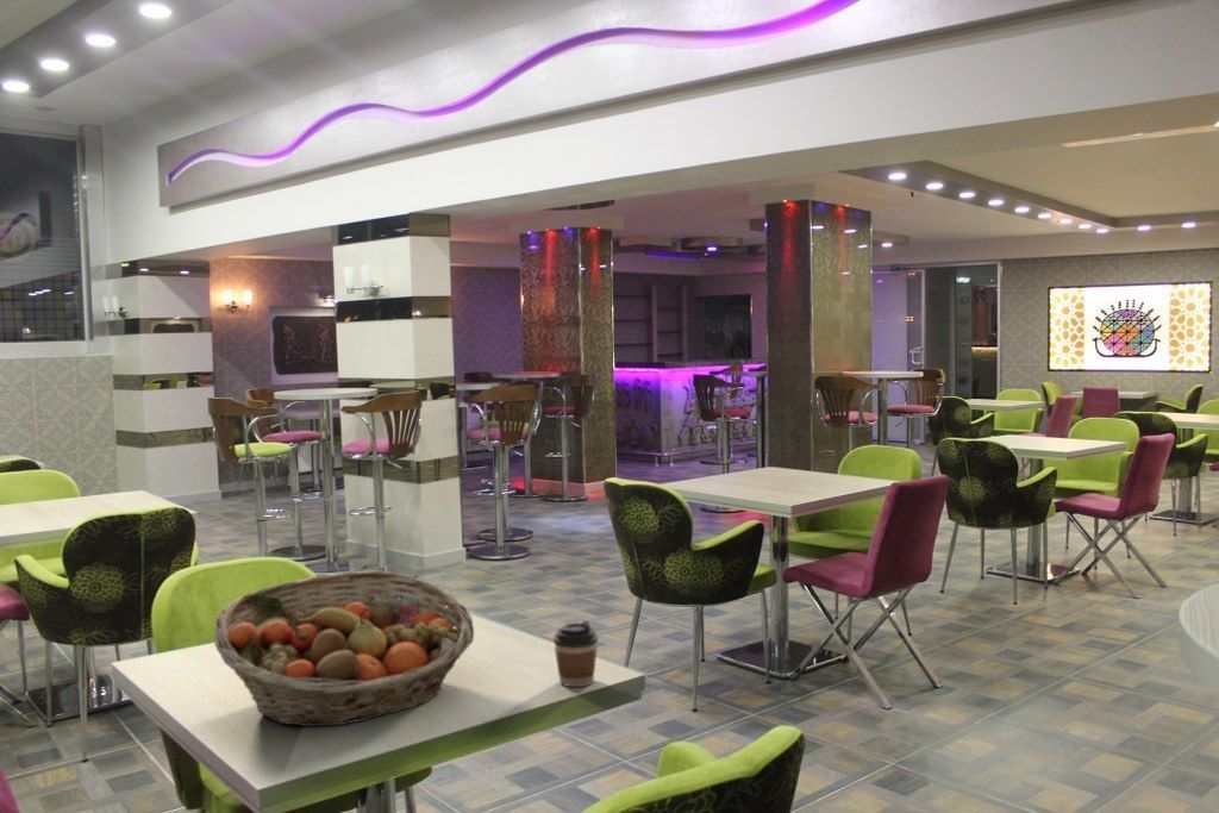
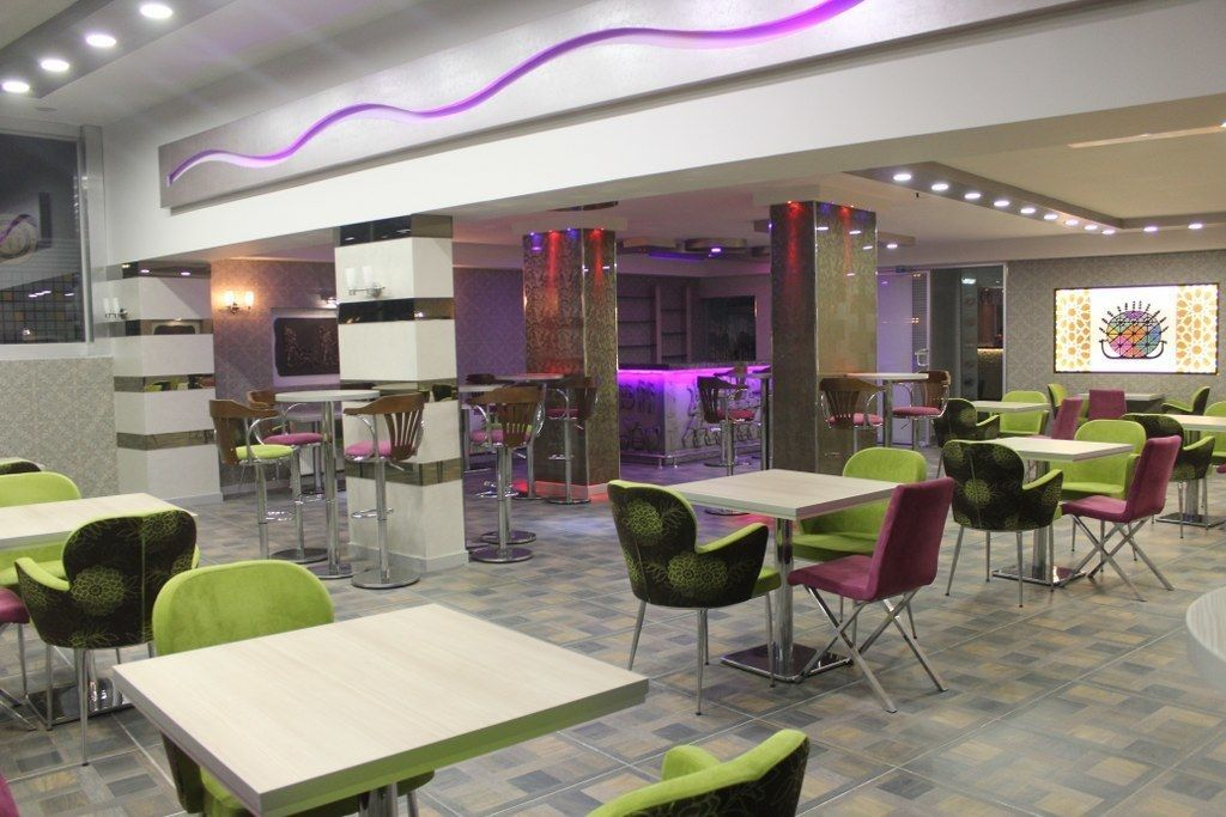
- coffee cup (575, 651)
- fruit basket (348, 643)
